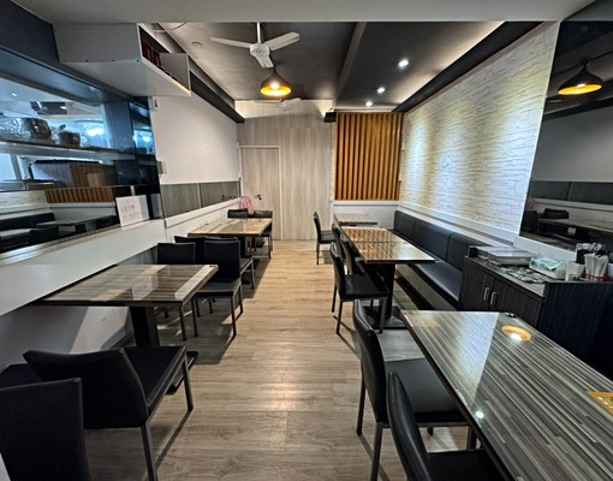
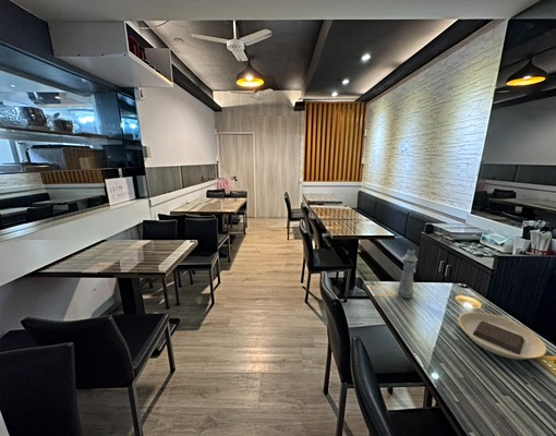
+ bottle (408, 272)
+ plate (497, 336)
